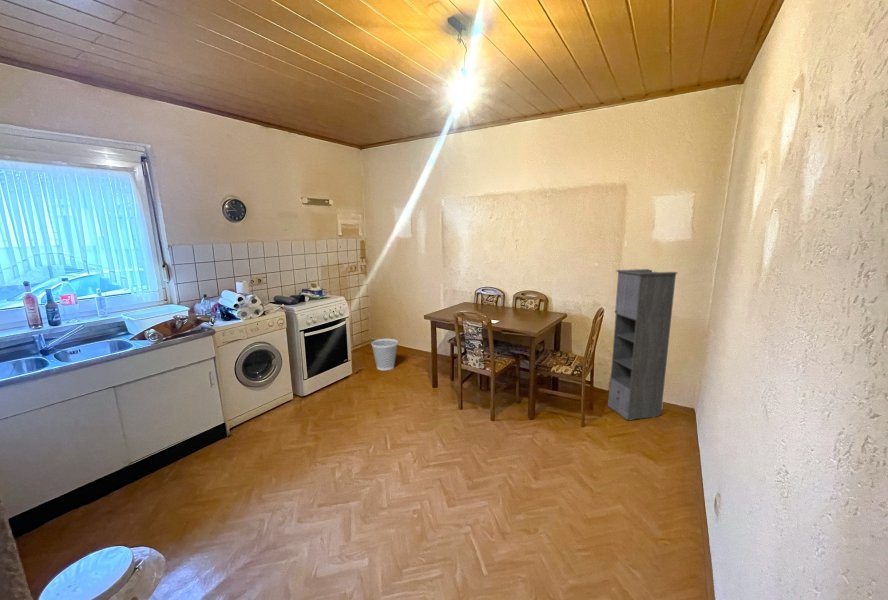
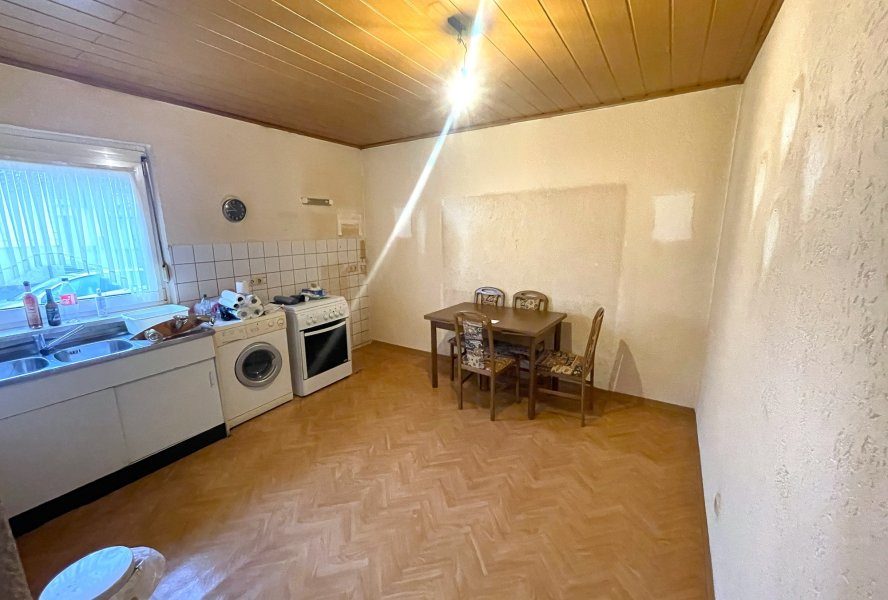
- wastebasket (385, 354)
- storage cabinet (639, 343)
